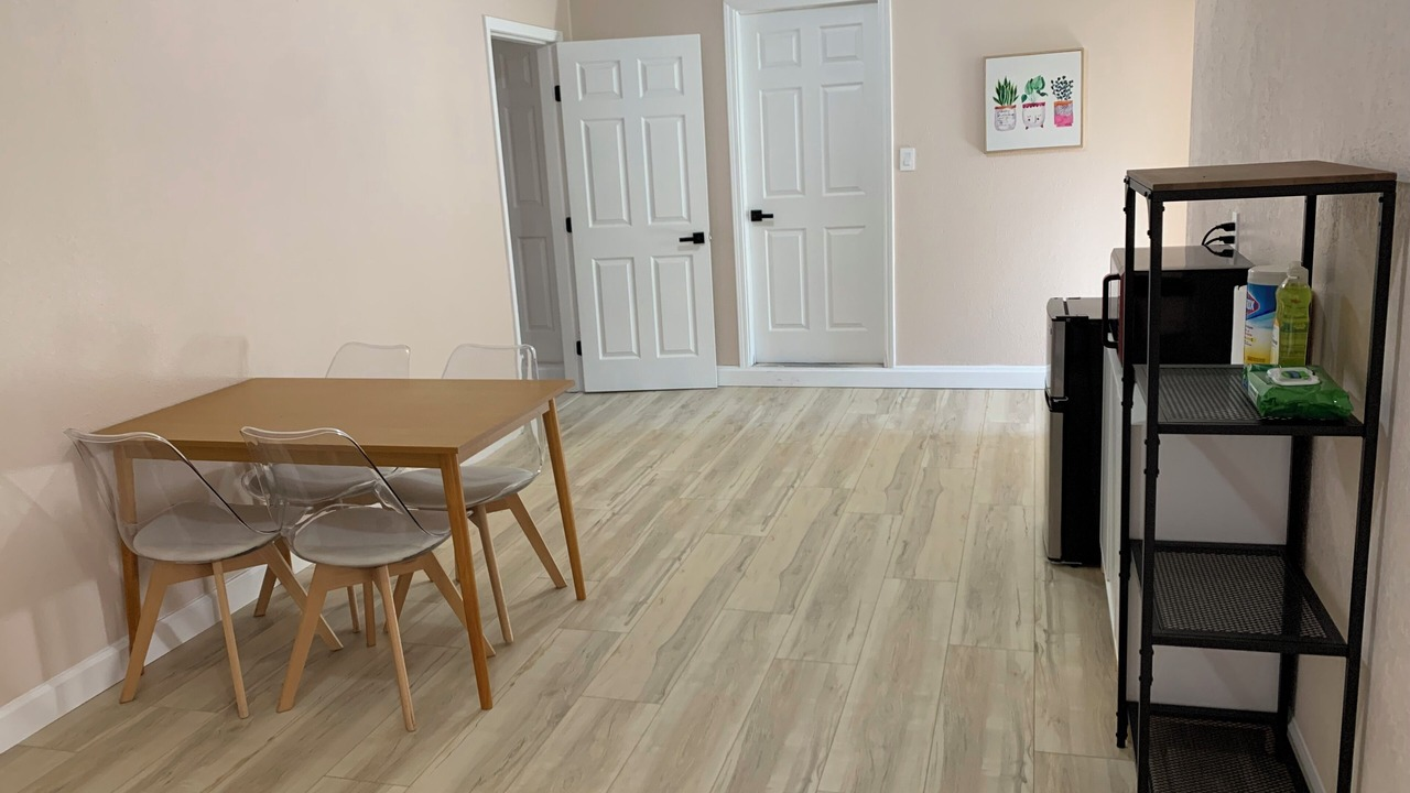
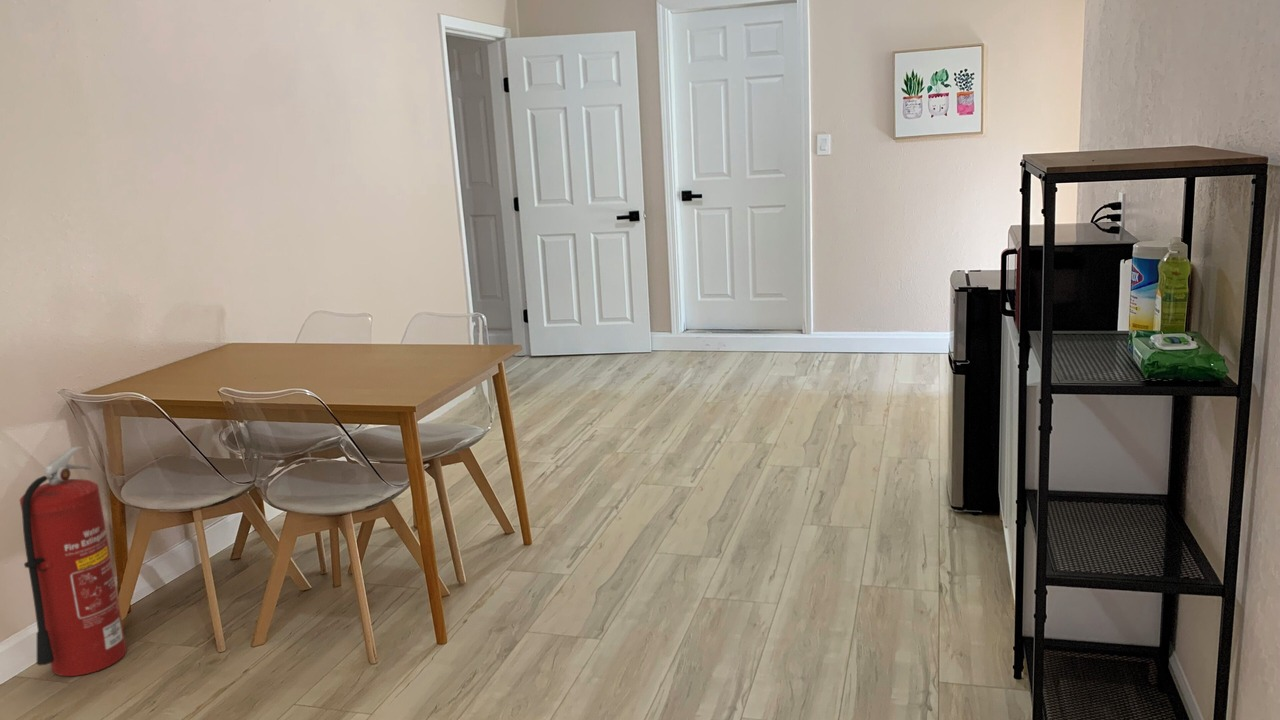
+ fire extinguisher (62, 563)
